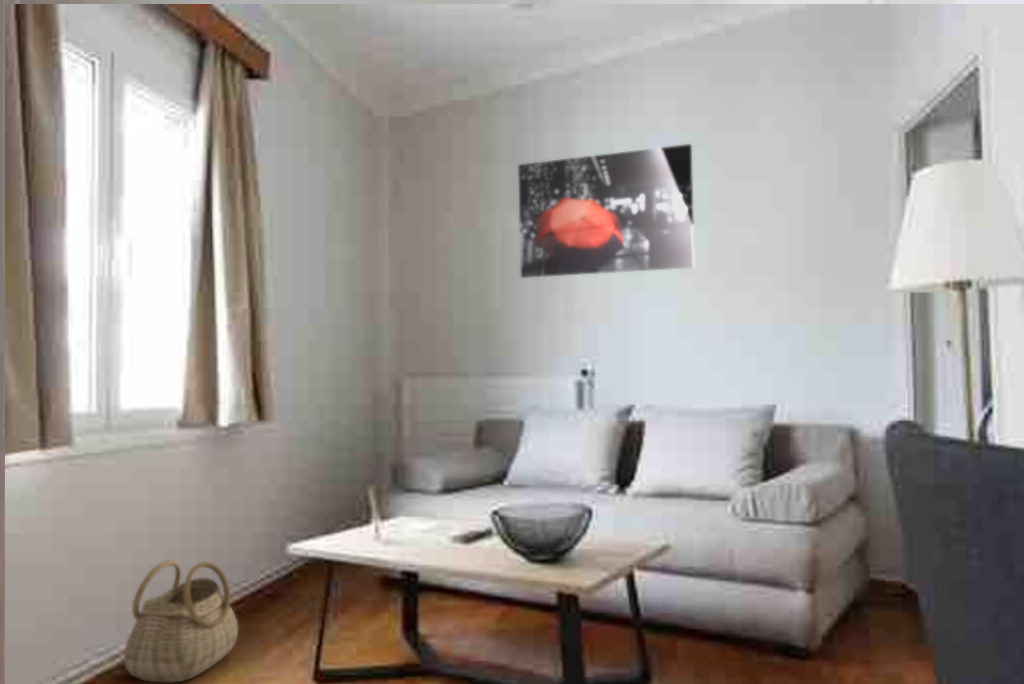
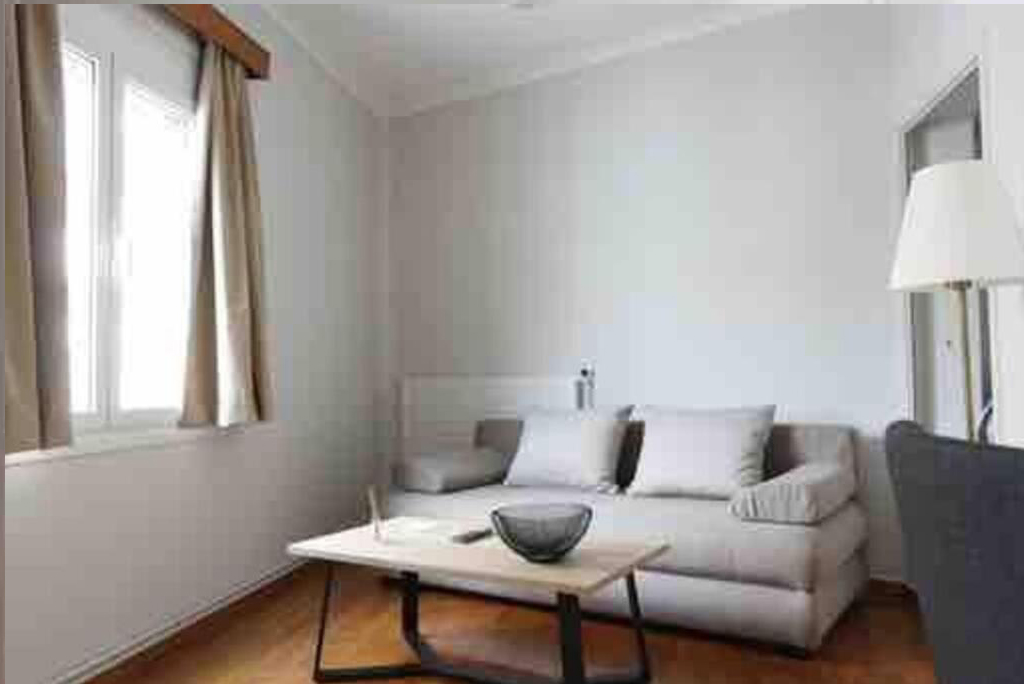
- basket (183, 614)
- wall art (602, 214)
